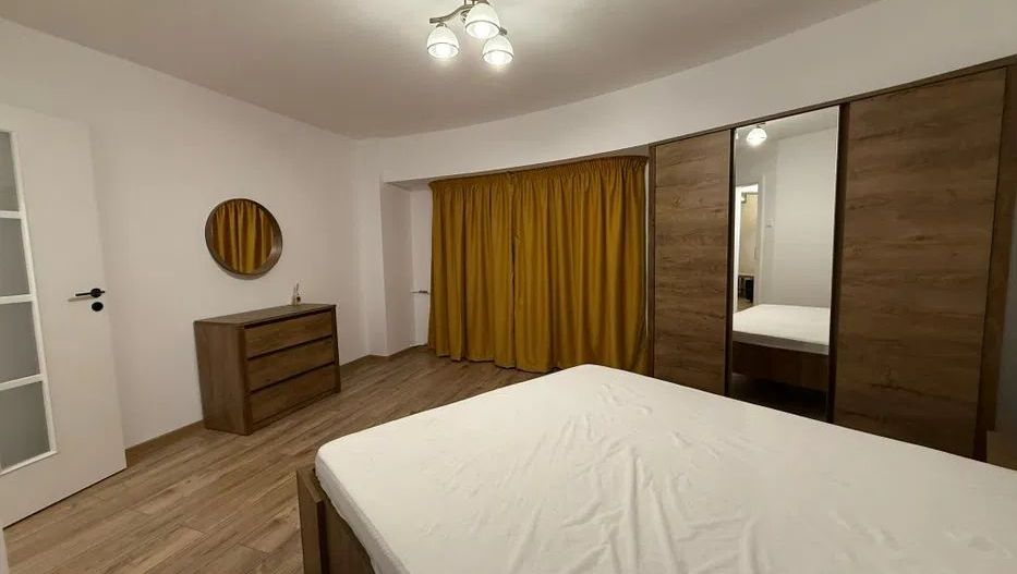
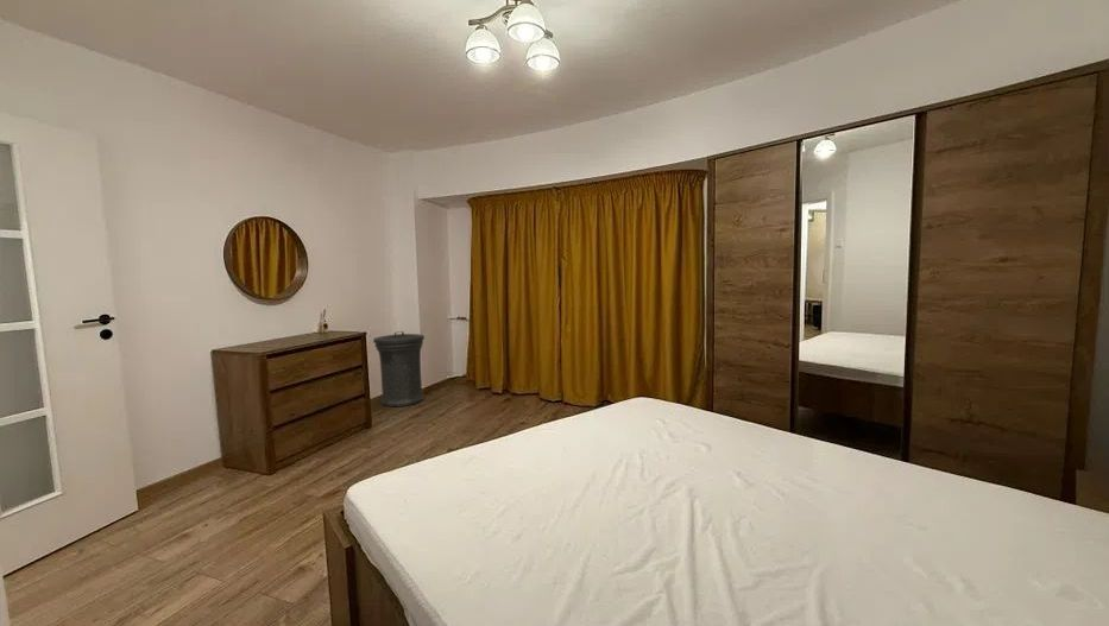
+ trash can (401, 366)
